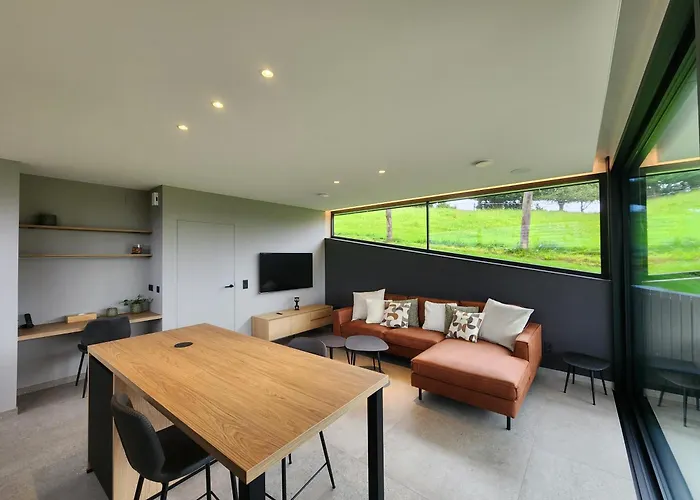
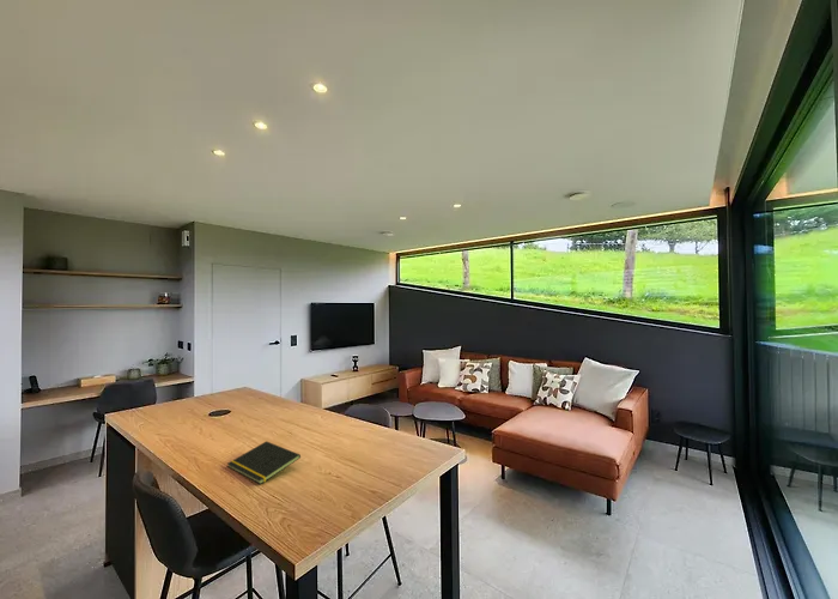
+ notepad (263, 460)
